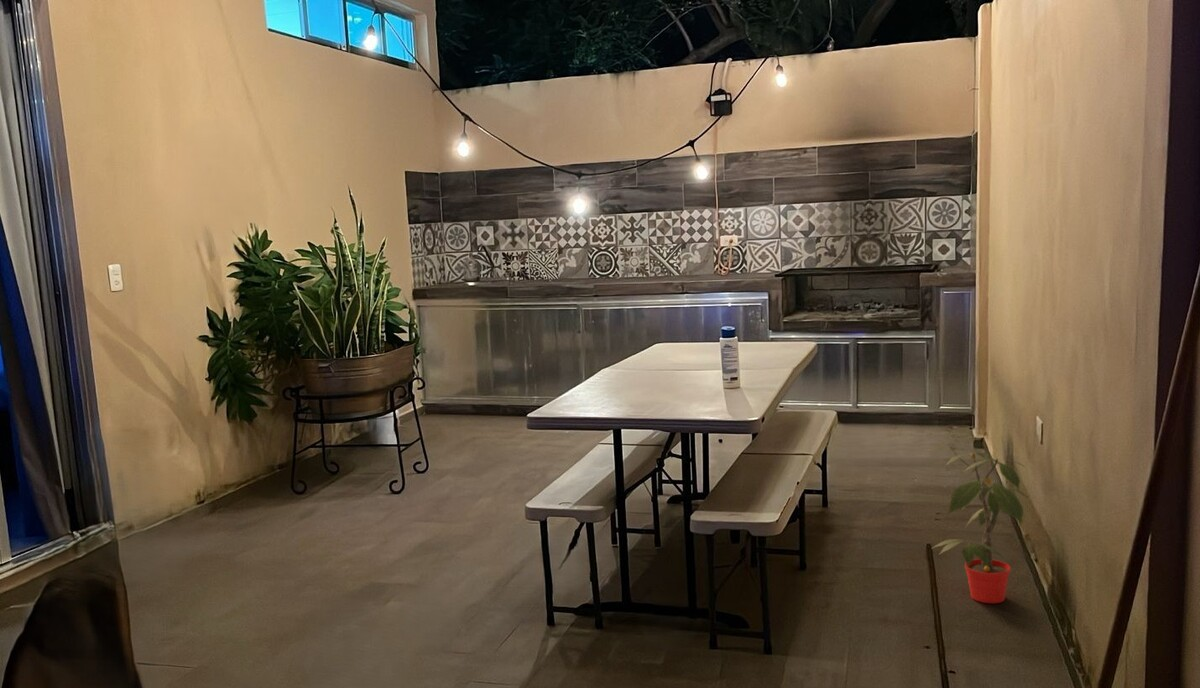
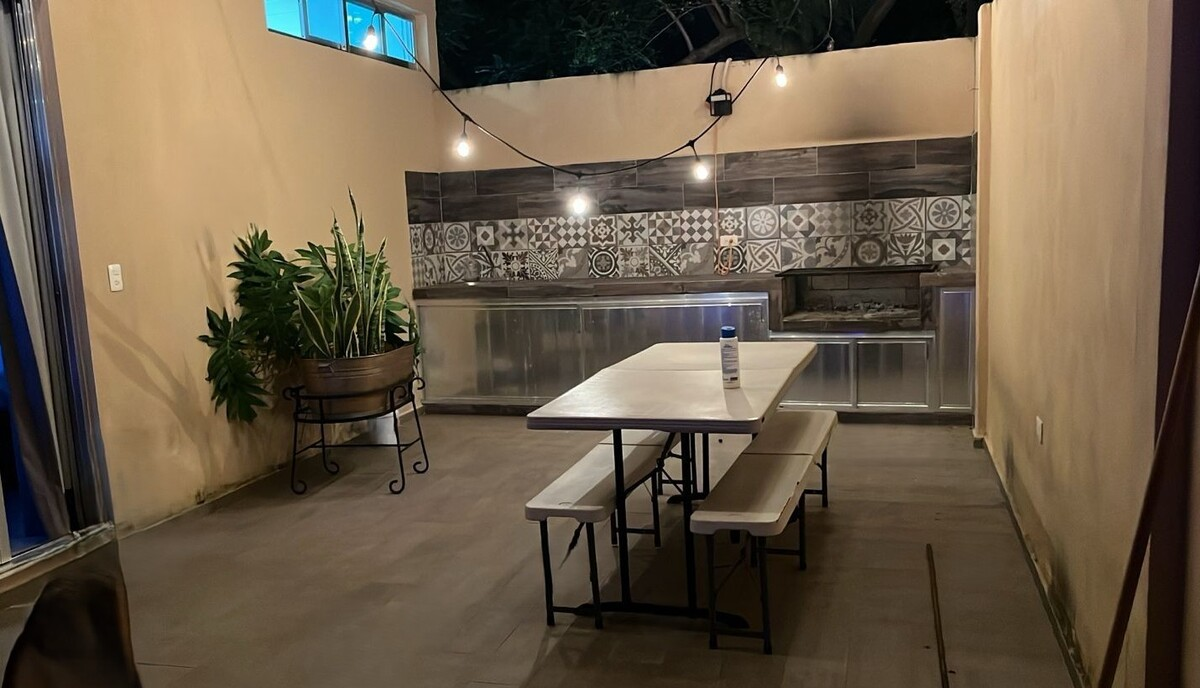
- potted plant (979, 527)
